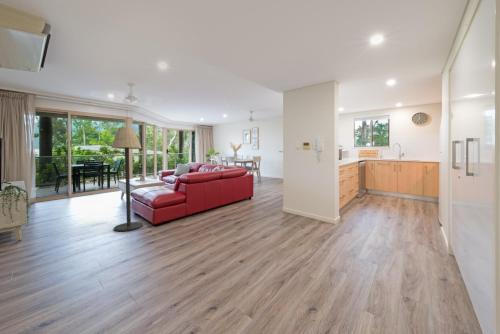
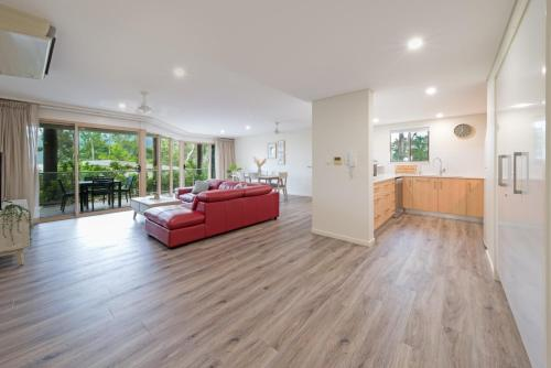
- floor lamp (127, 178)
